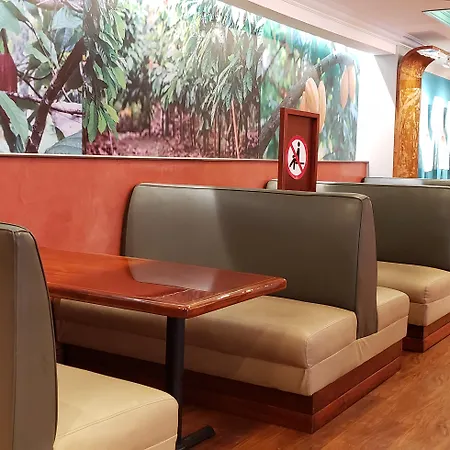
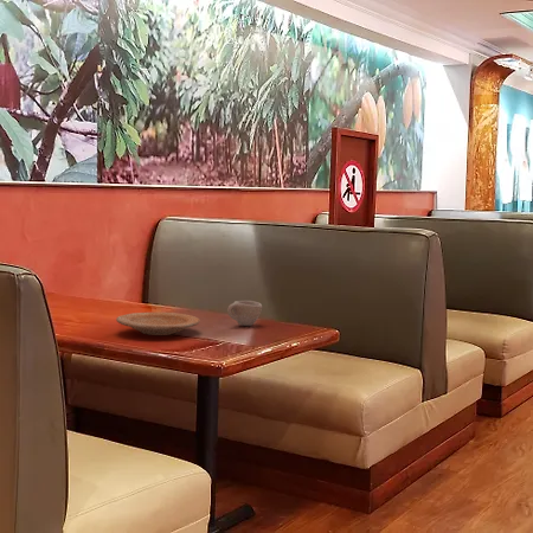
+ cup (243, 313)
+ plate (158, 325)
